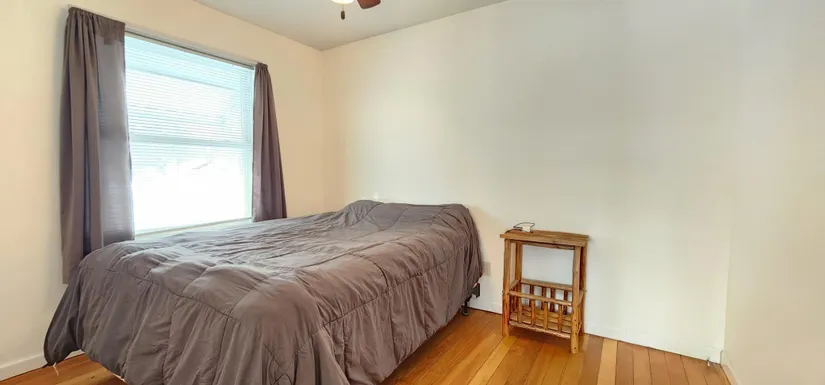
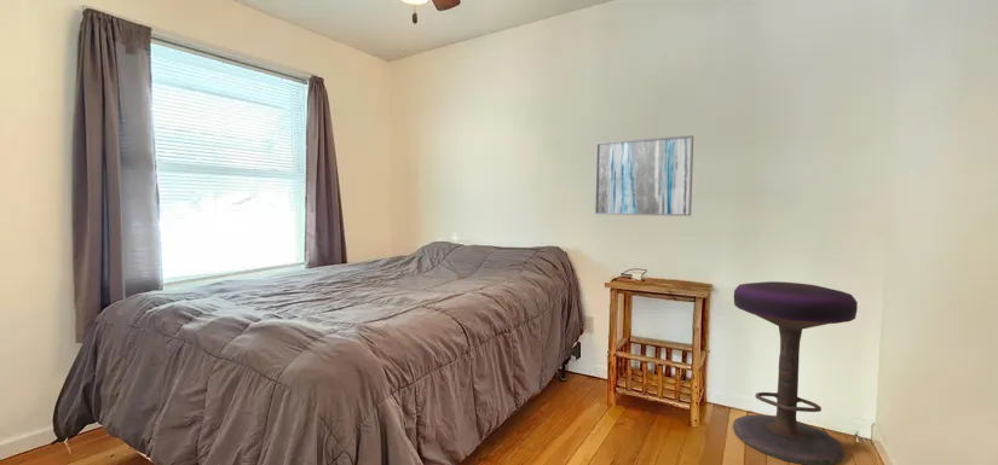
+ stool (789, 362)
+ wall art (641, 178)
